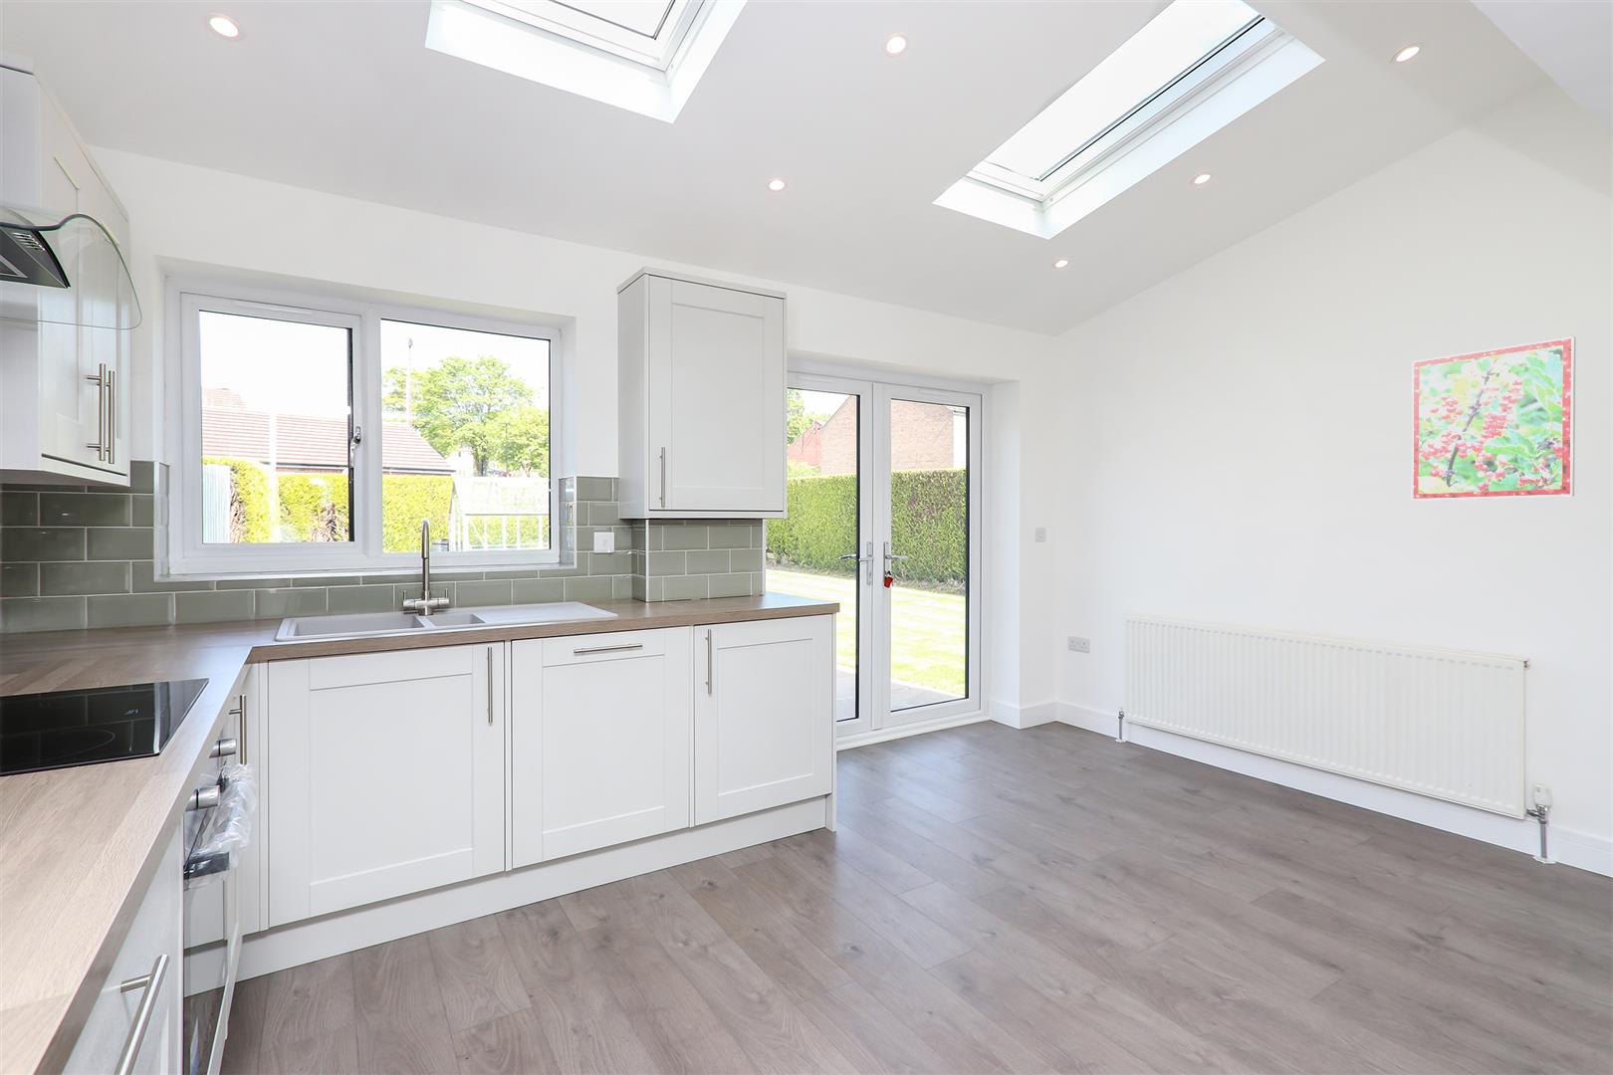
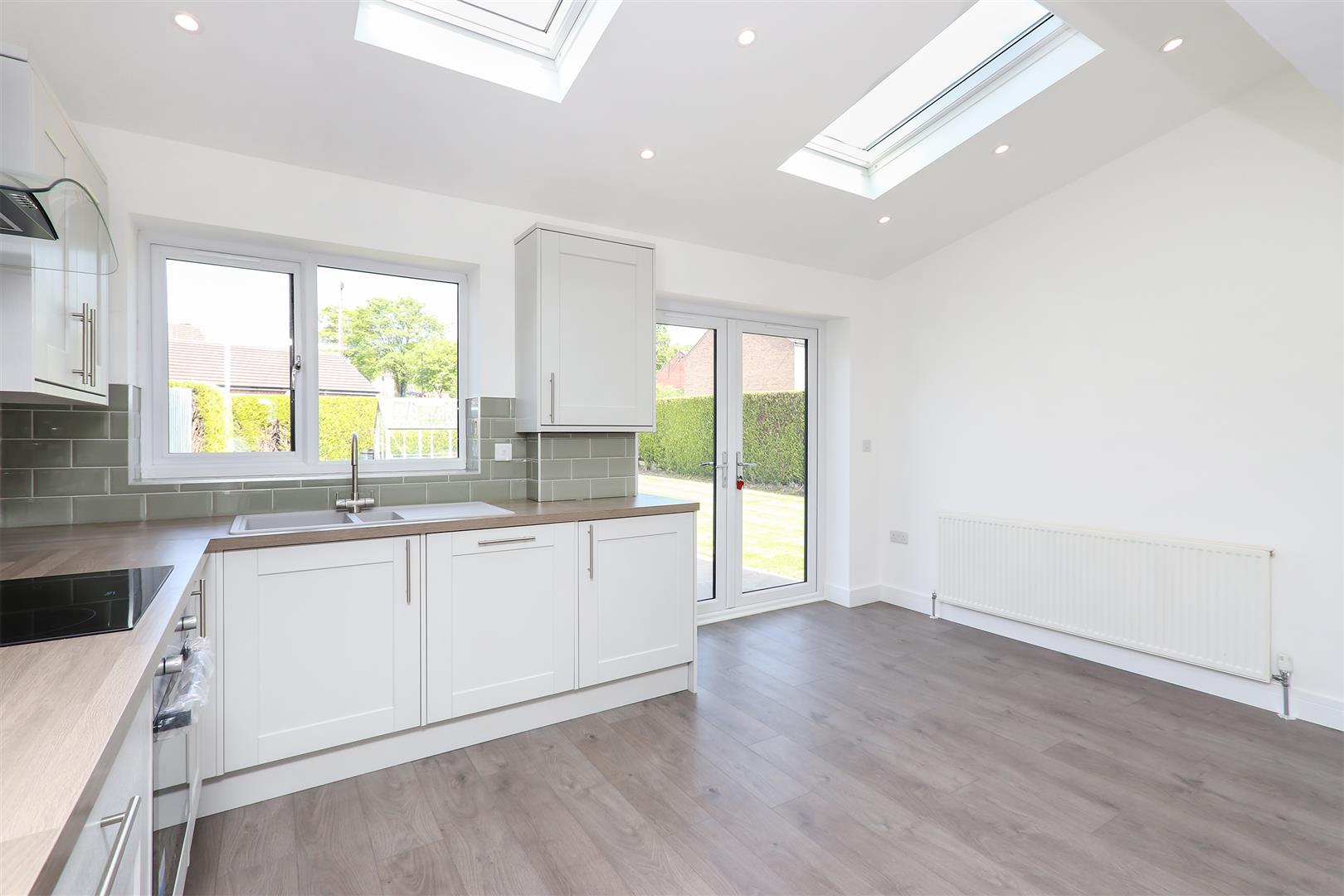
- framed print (1487, 424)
